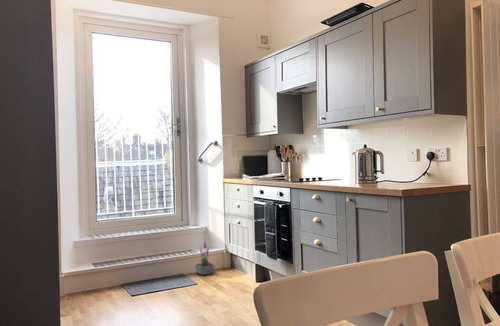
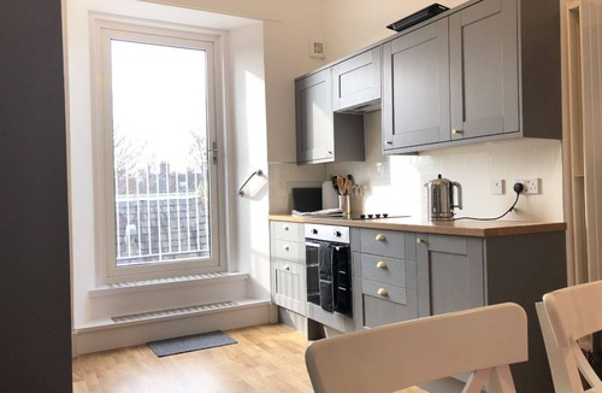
- potted plant (204, 256)
